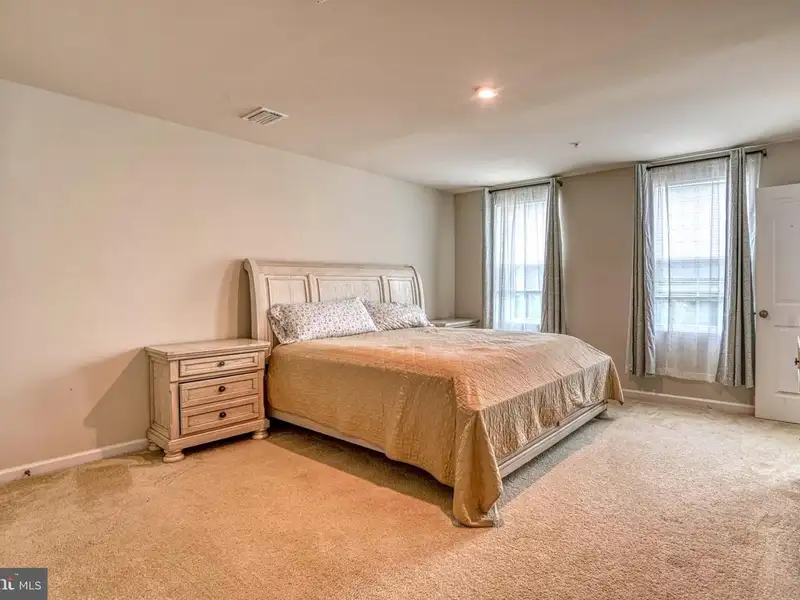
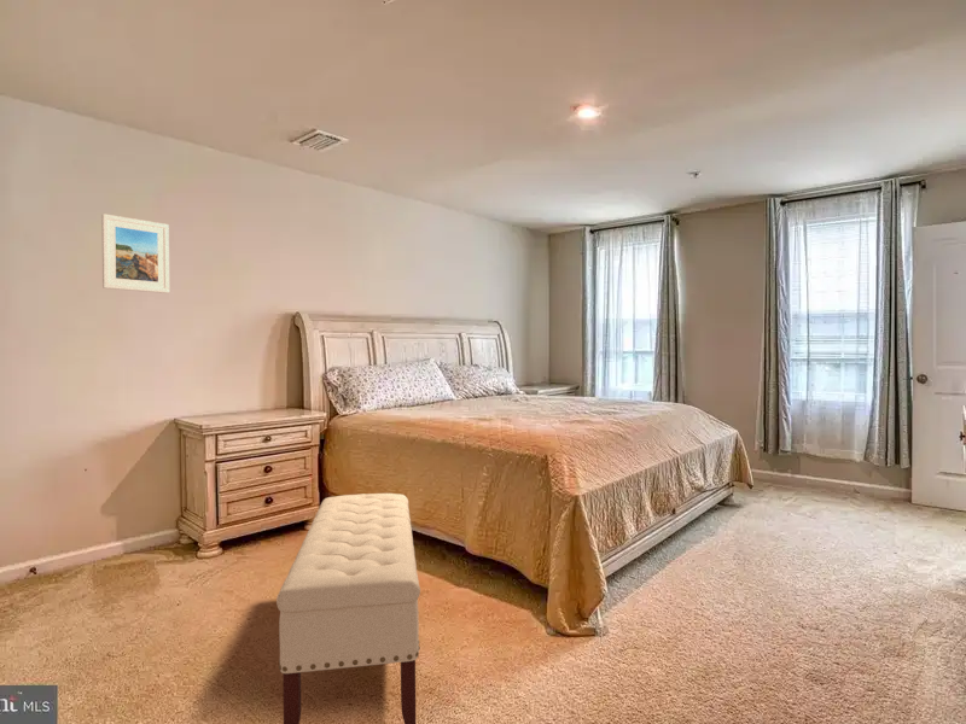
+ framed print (136, 255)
+ bench (360, 586)
